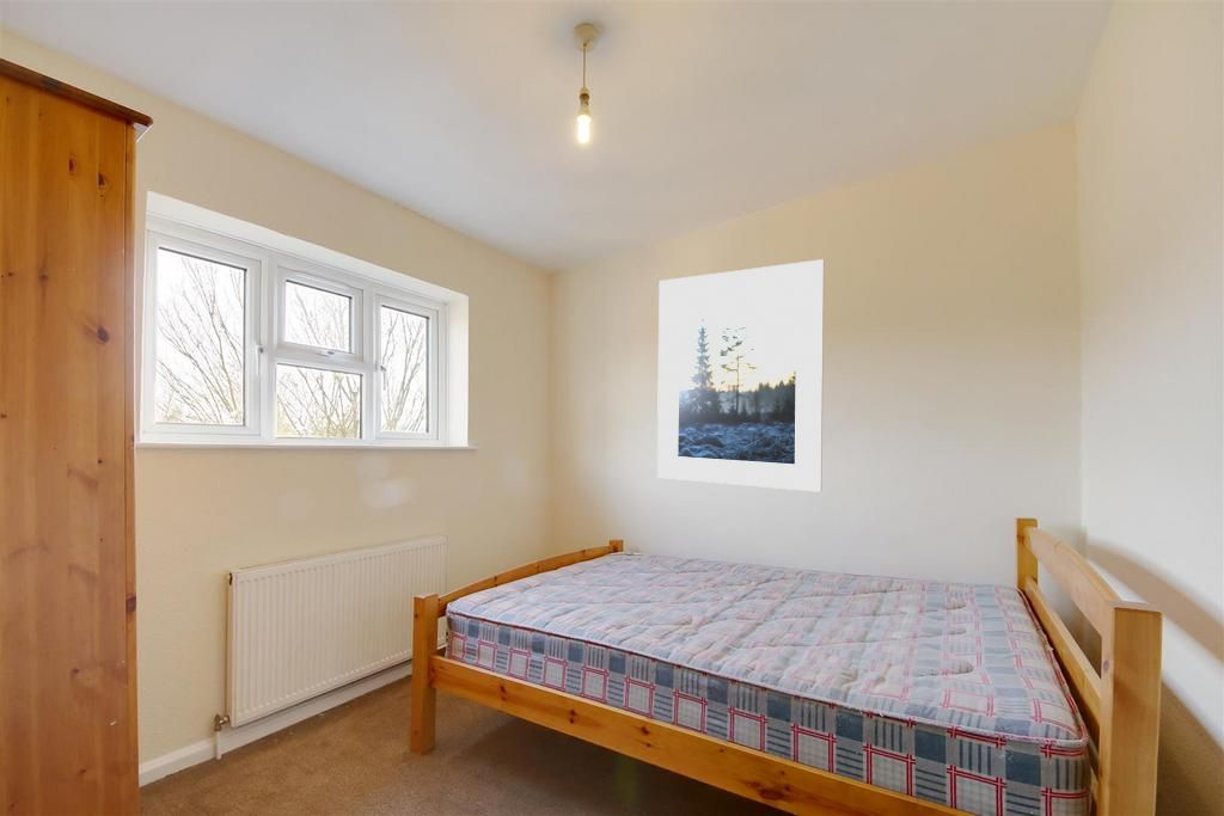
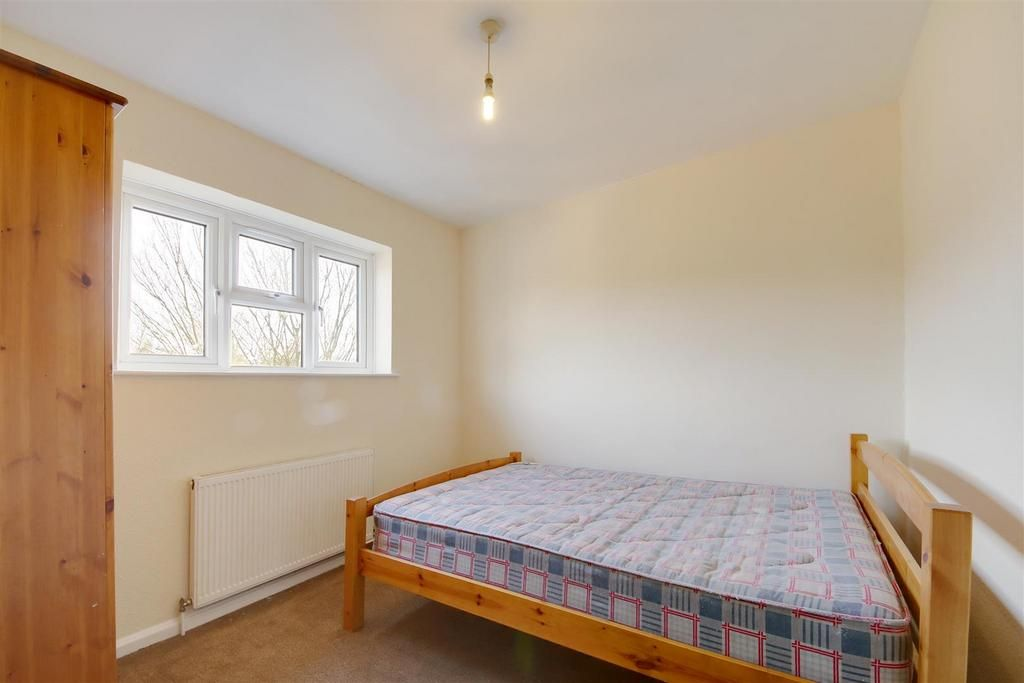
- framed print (733, 378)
